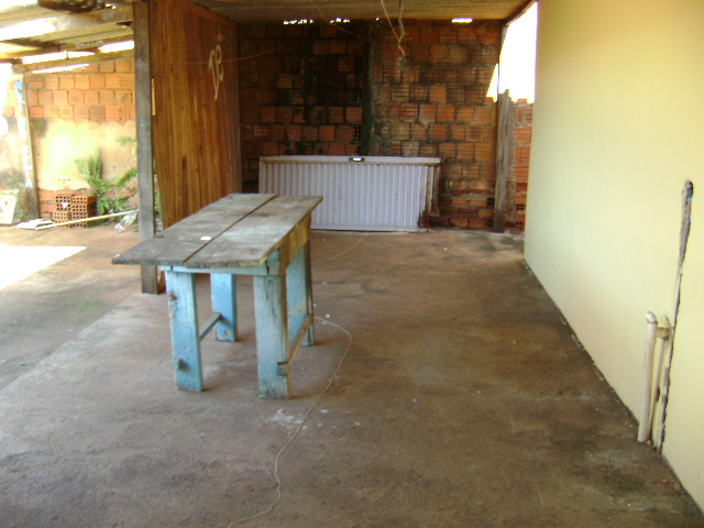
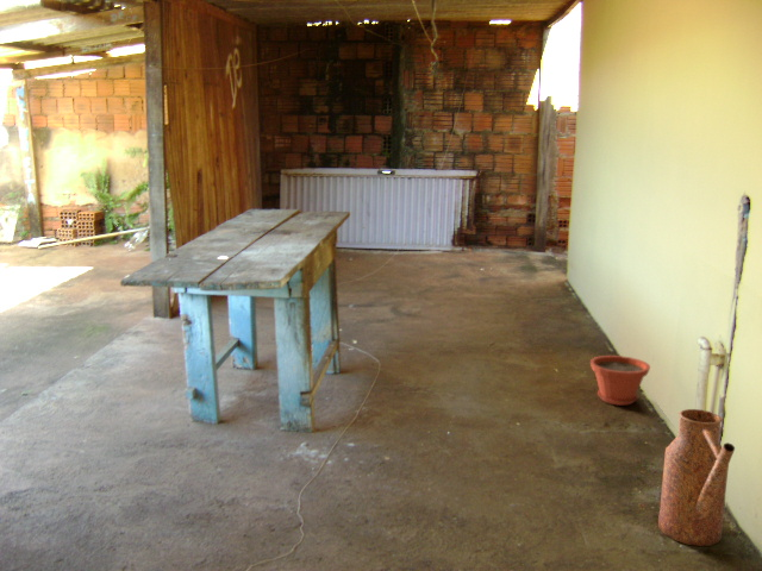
+ plant pot (618, 382)
+ watering can (700, 479)
